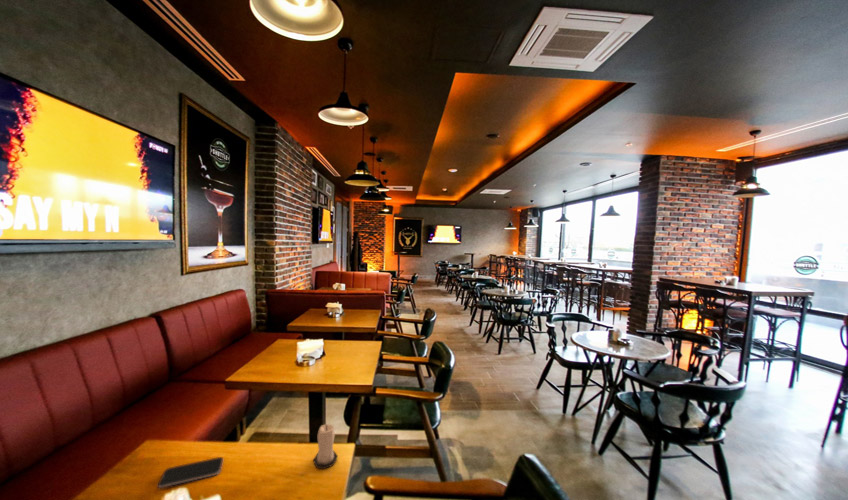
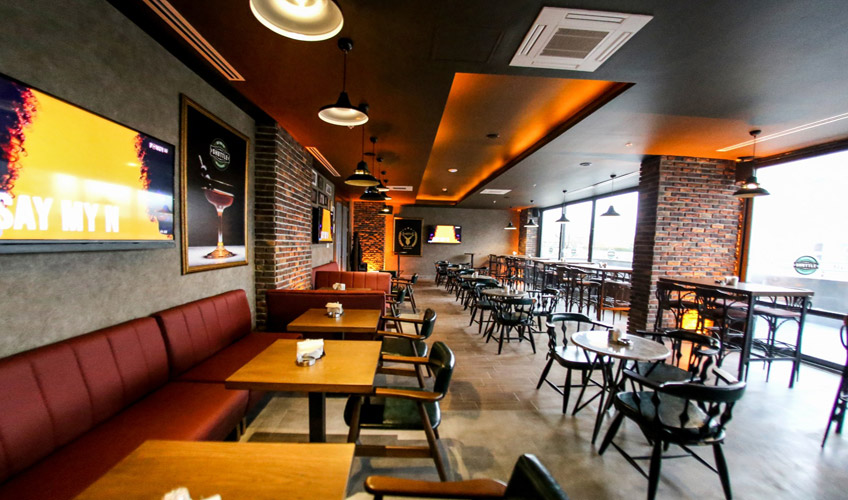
- smartphone (192, 471)
- candle (326, 442)
